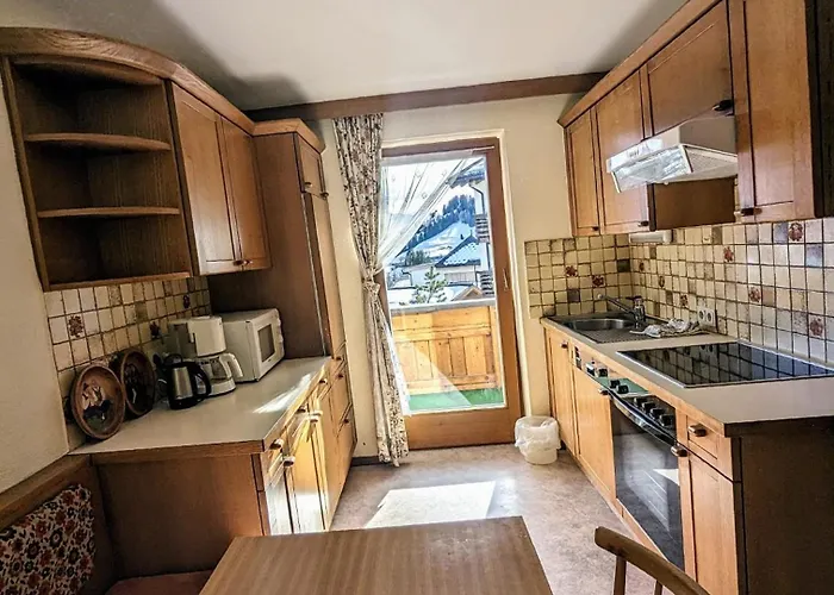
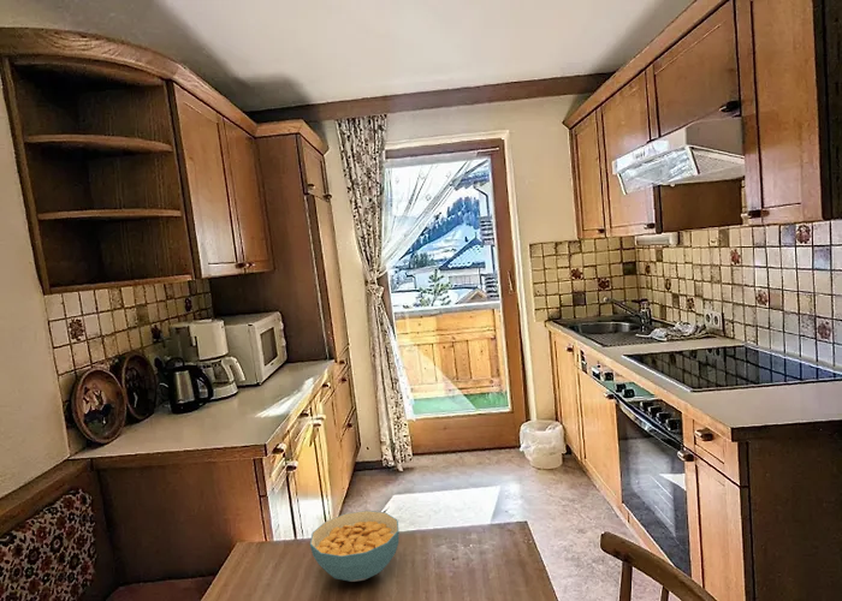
+ cereal bowl (357, 552)
